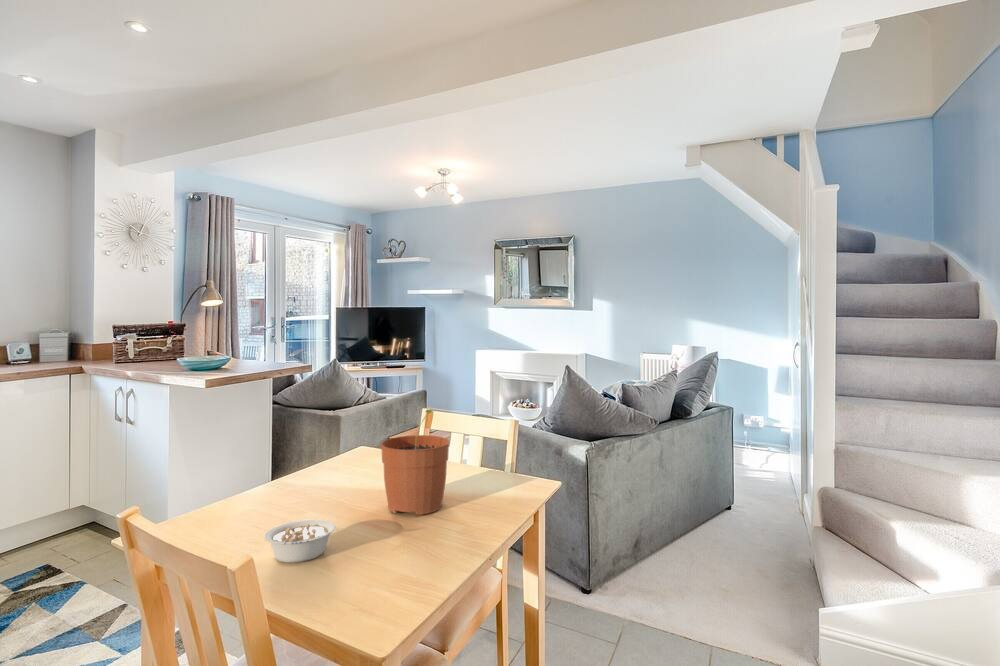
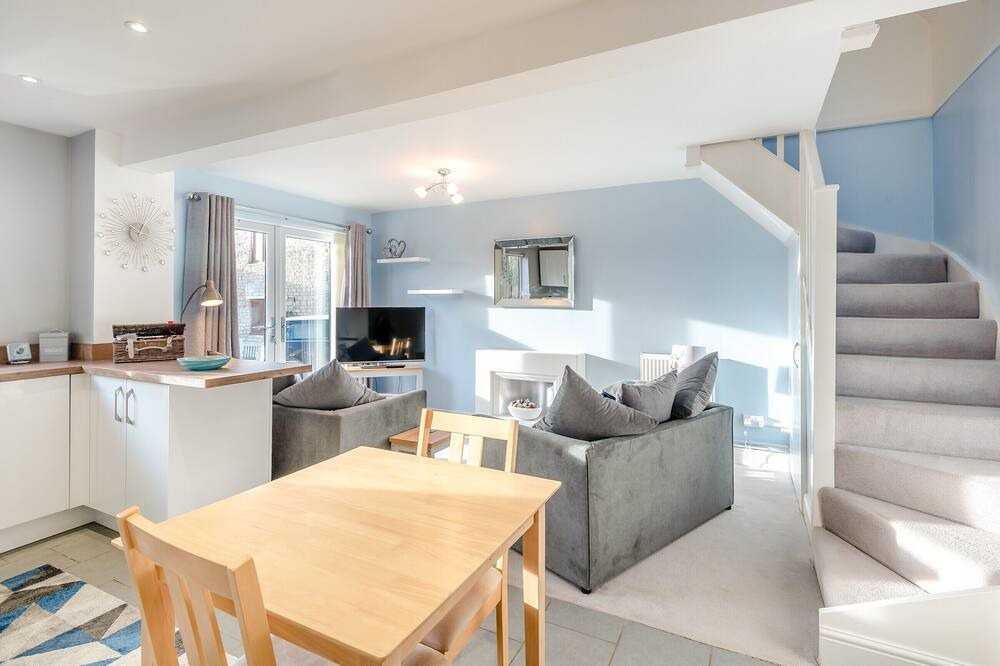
- plant pot (415, 457)
- legume (303, 539)
